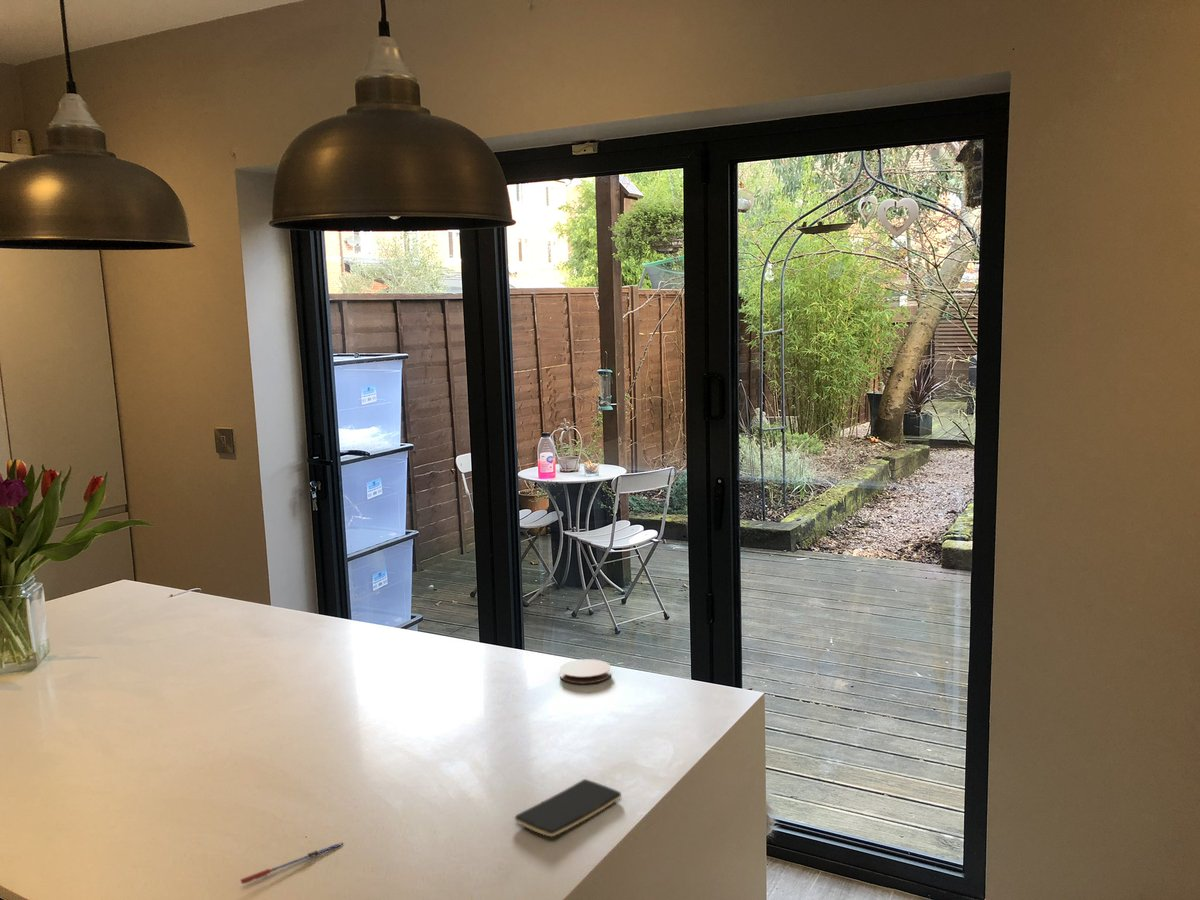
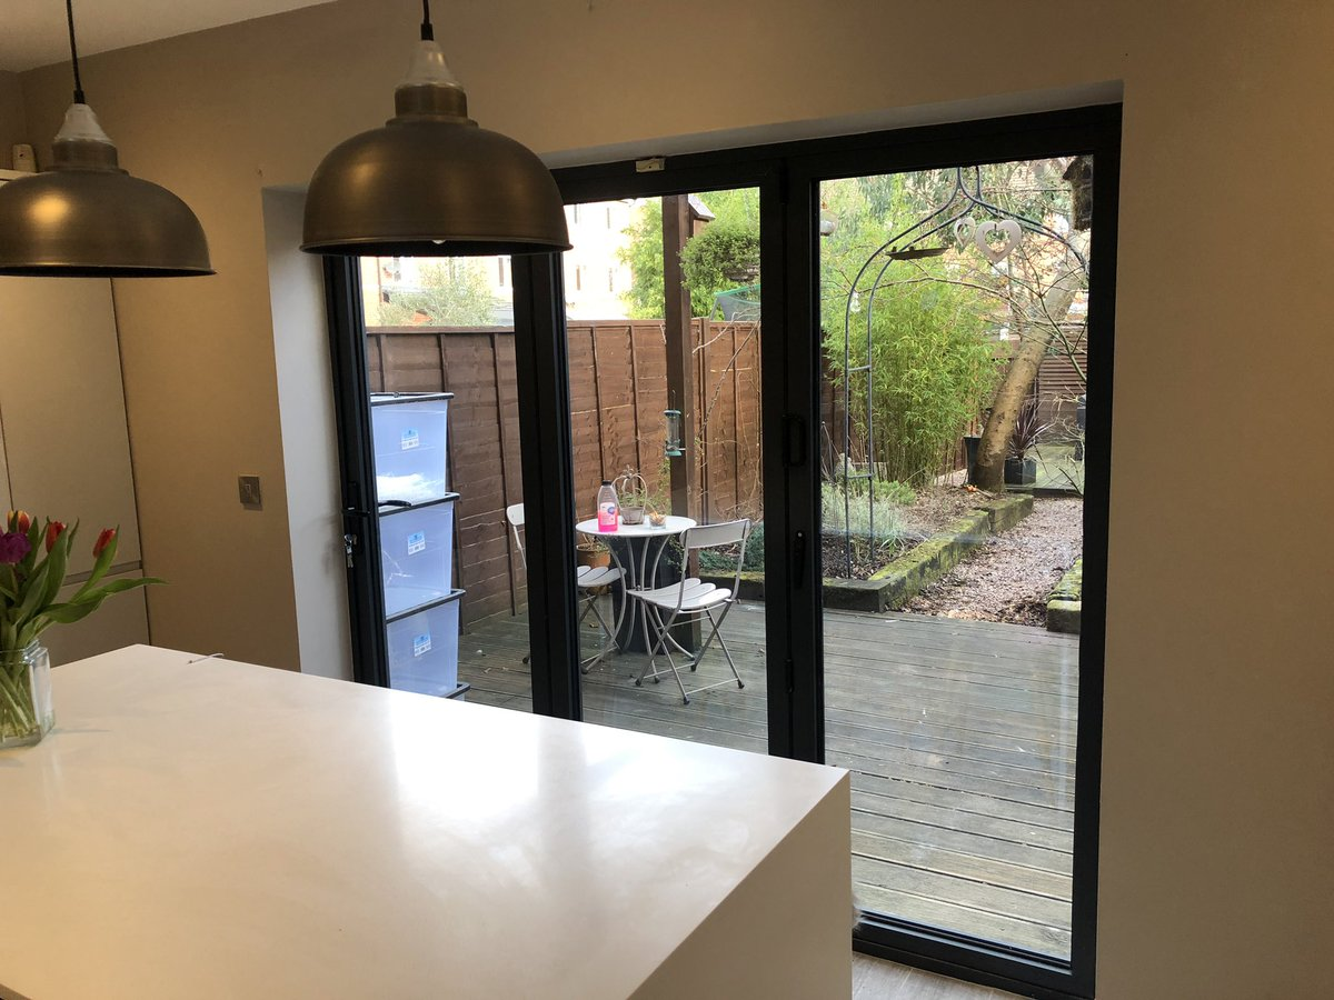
- pen (293, 860)
- coaster (585, 671)
- smartphone (569, 807)
